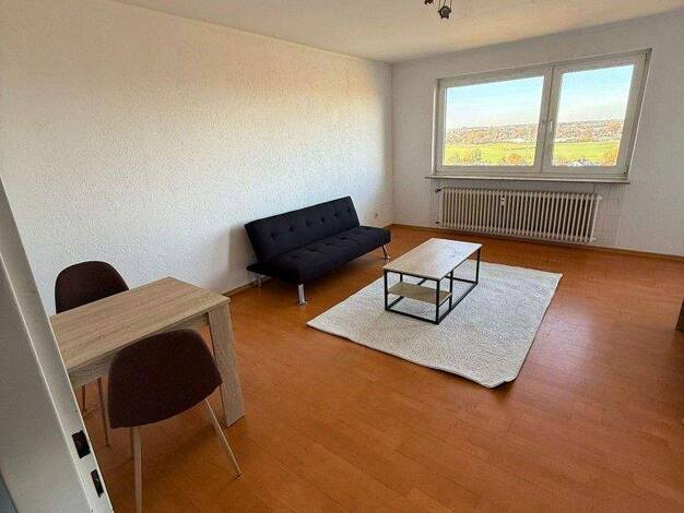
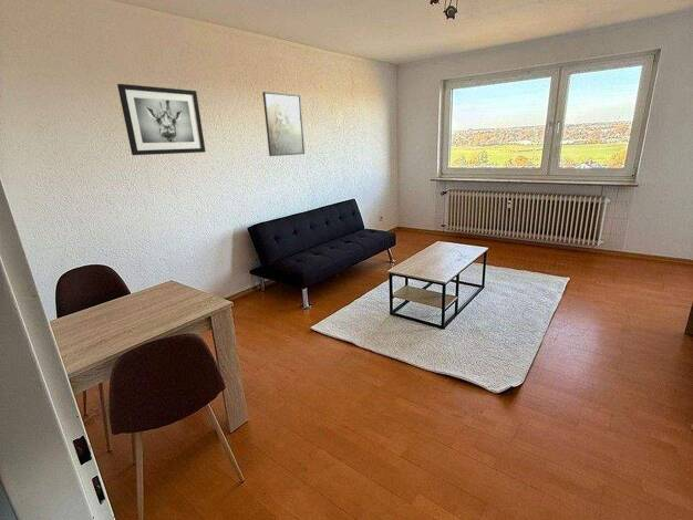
+ wall art (165, 121)
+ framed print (285, 125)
